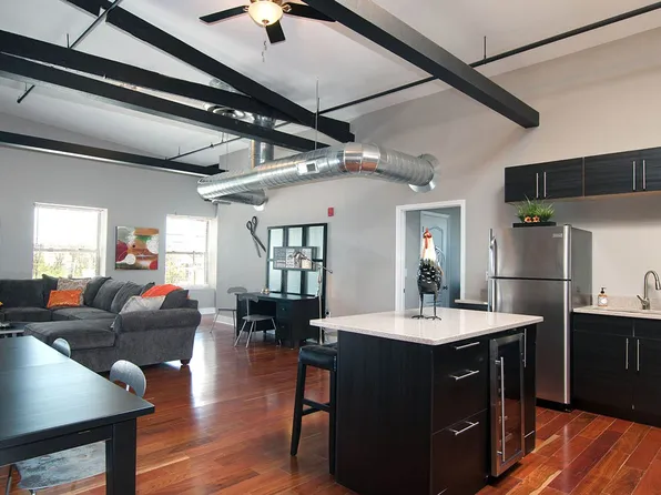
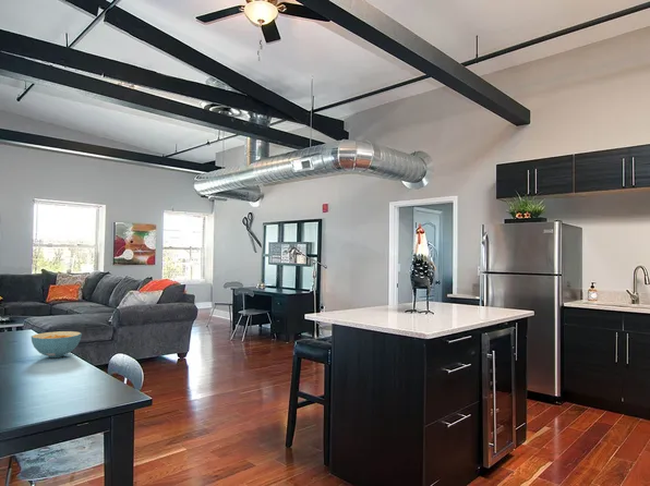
+ cereal bowl (56, 345)
